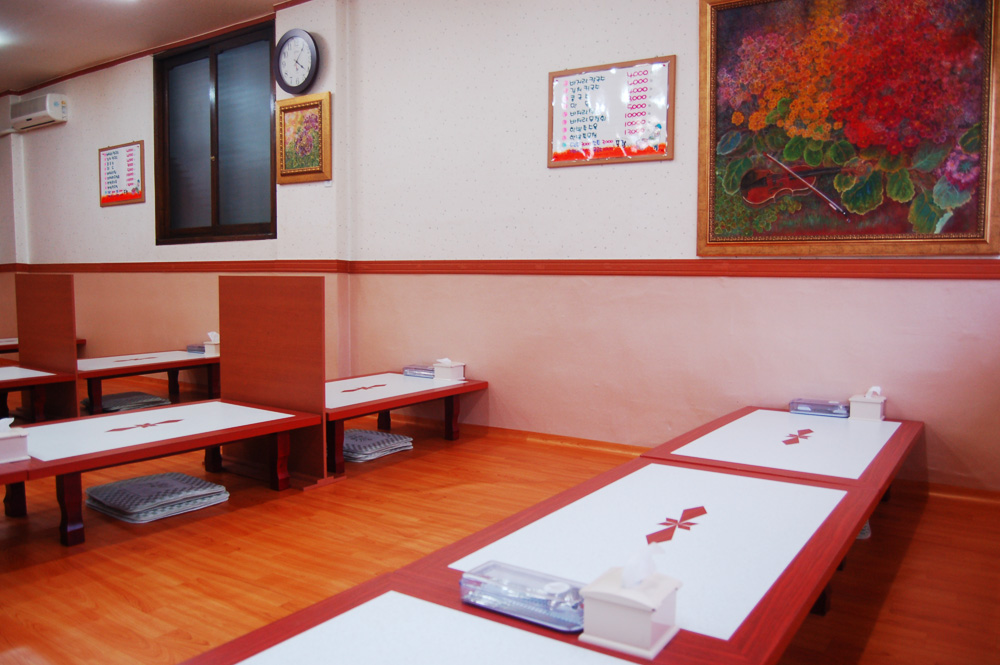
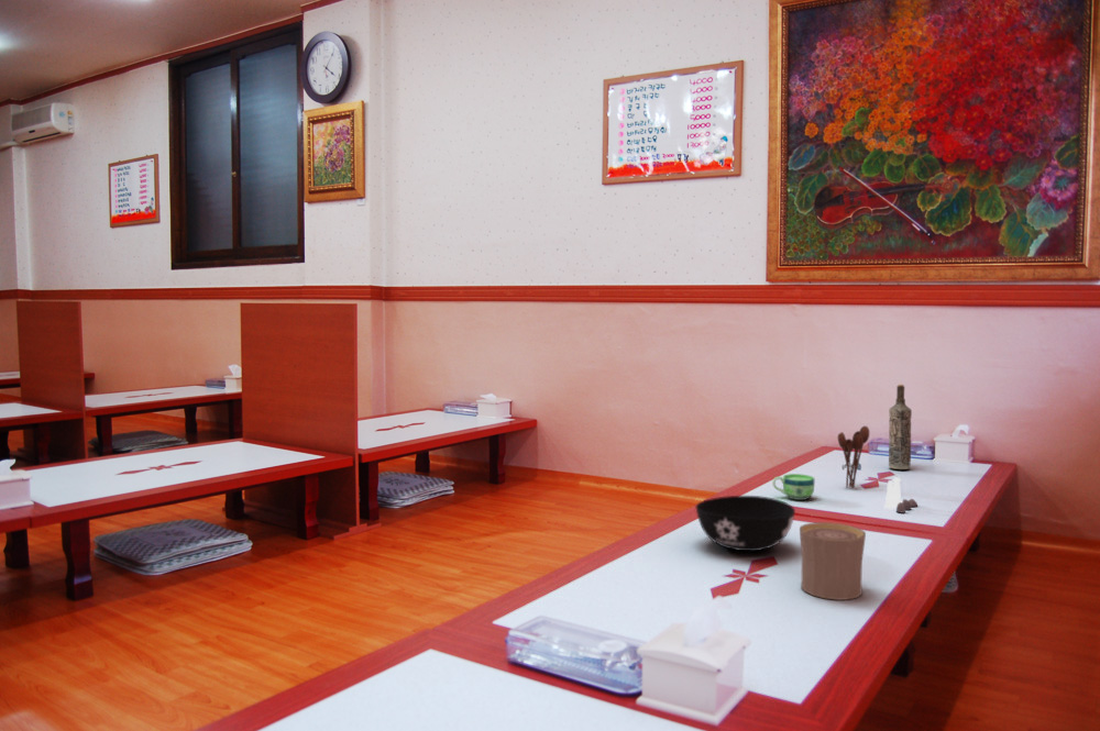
+ salt and pepper shaker set (899, 492)
+ bowl (744, 525)
+ utensil holder (854, 456)
+ bottle (900, 427)
+ cup (793, 487)
+ cup (832, 560)
